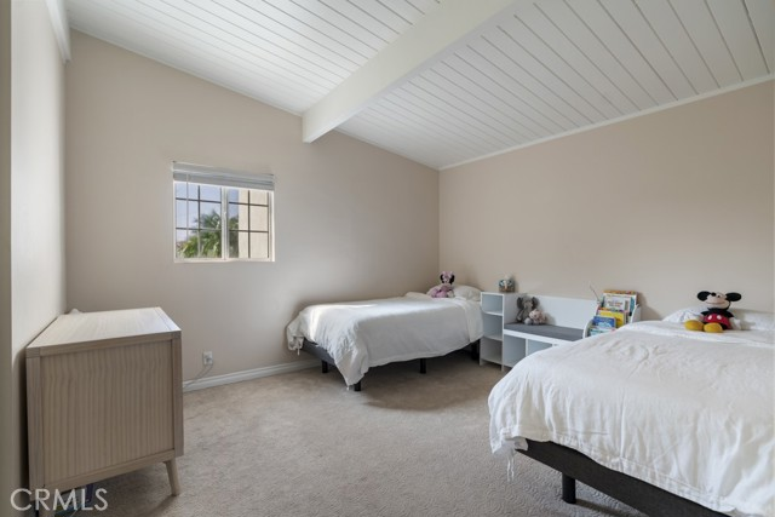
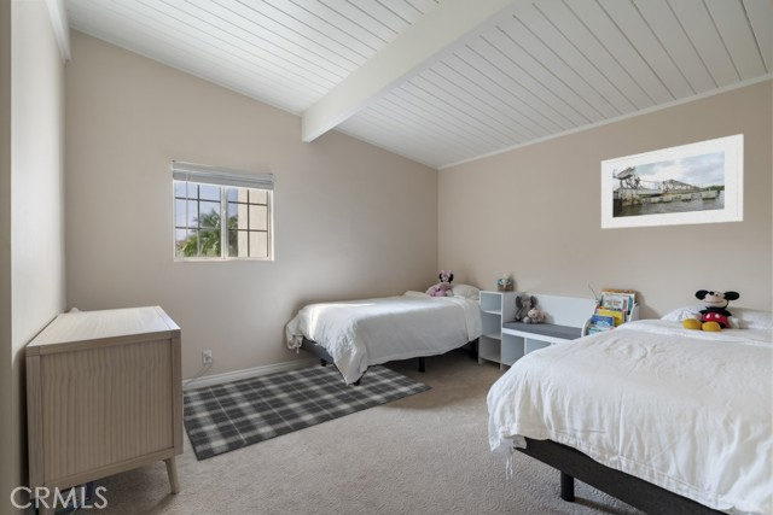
+ rug (306, 390)
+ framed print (663, 187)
